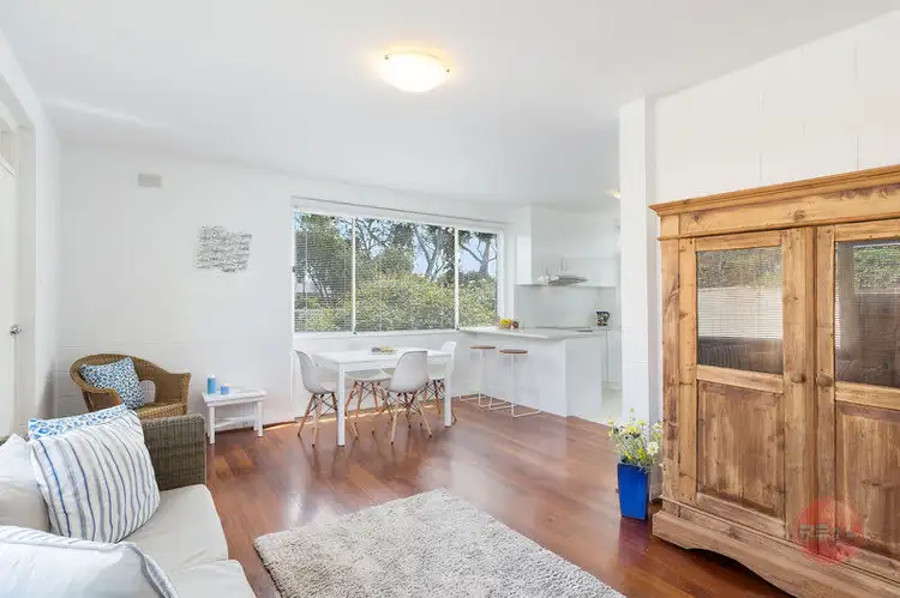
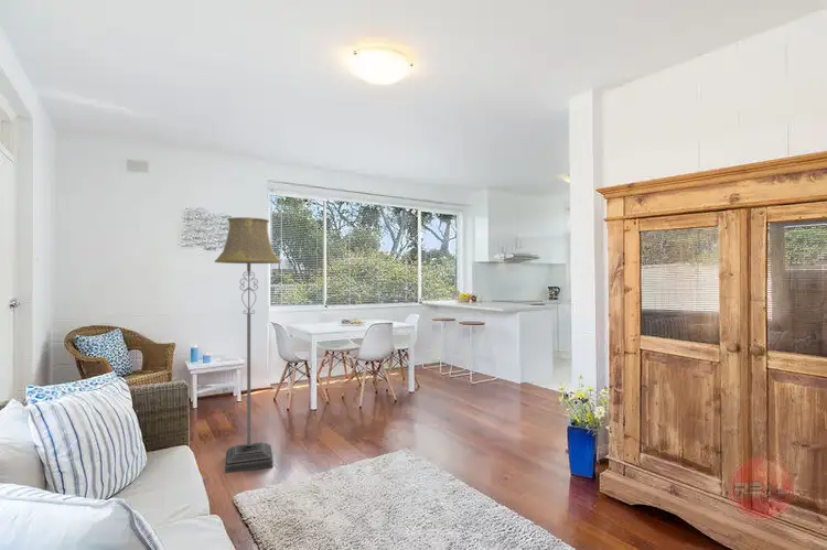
+ floor lamp (248, 341)
